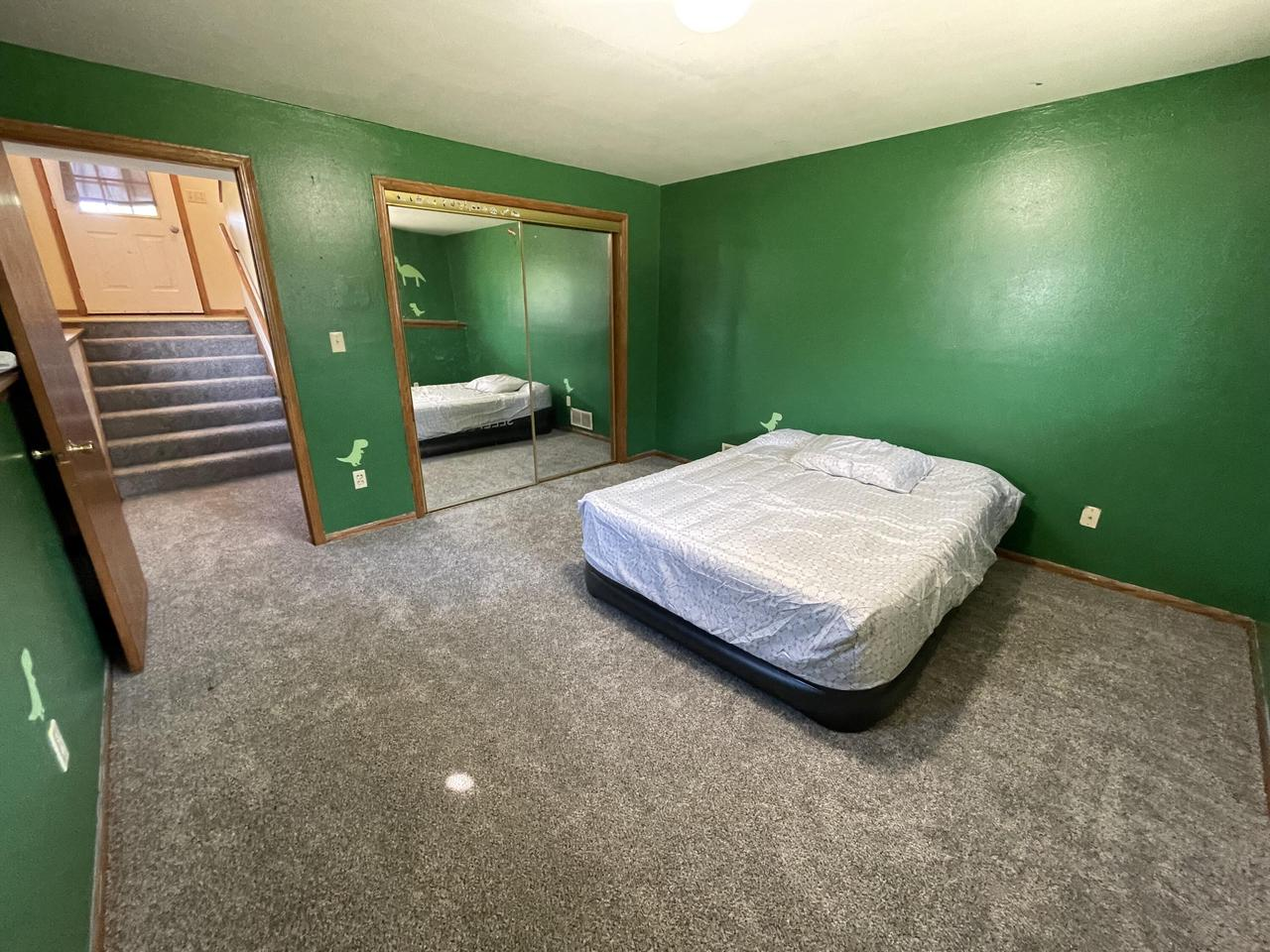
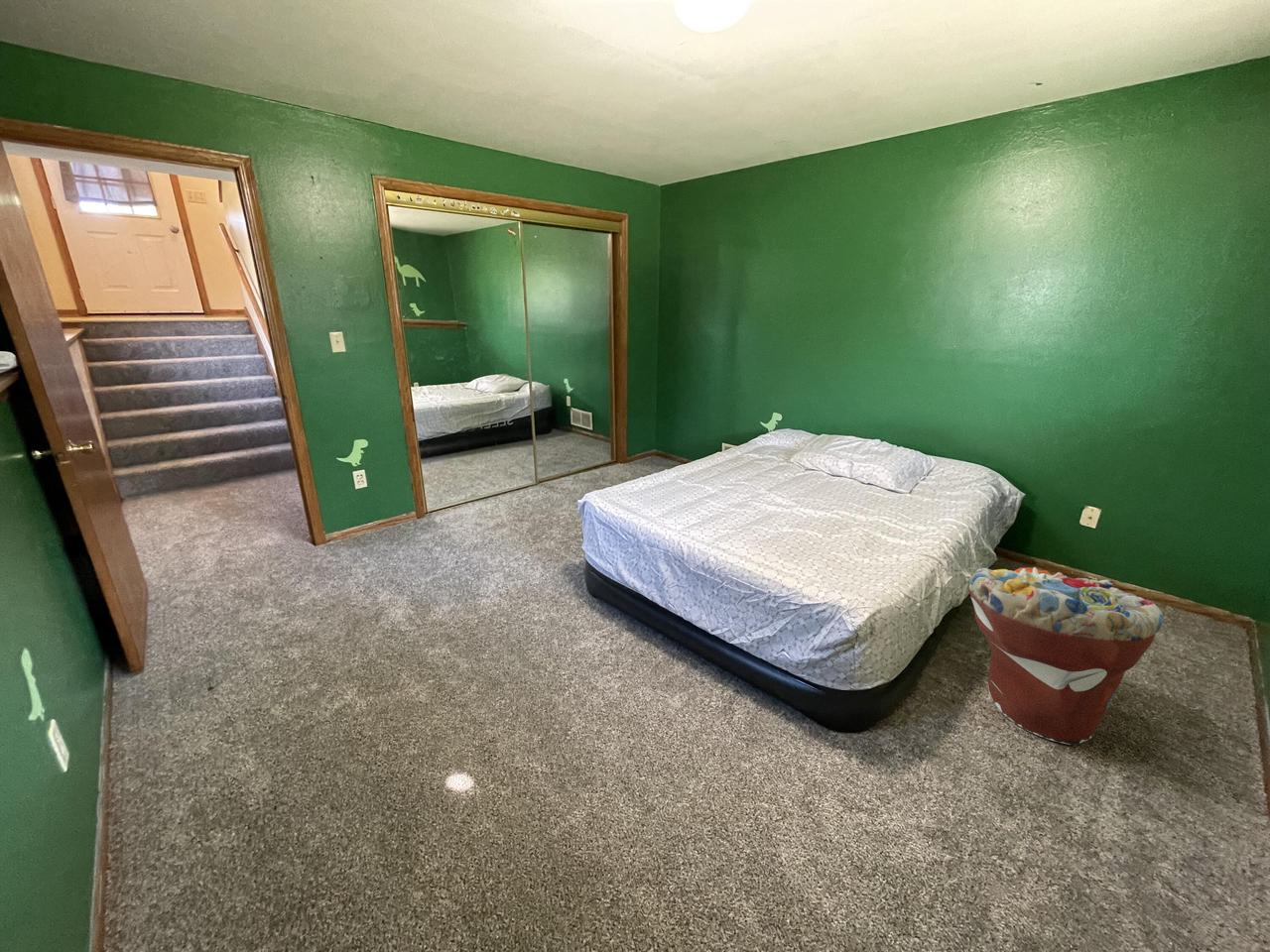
+ flower pot (1046, 639)
